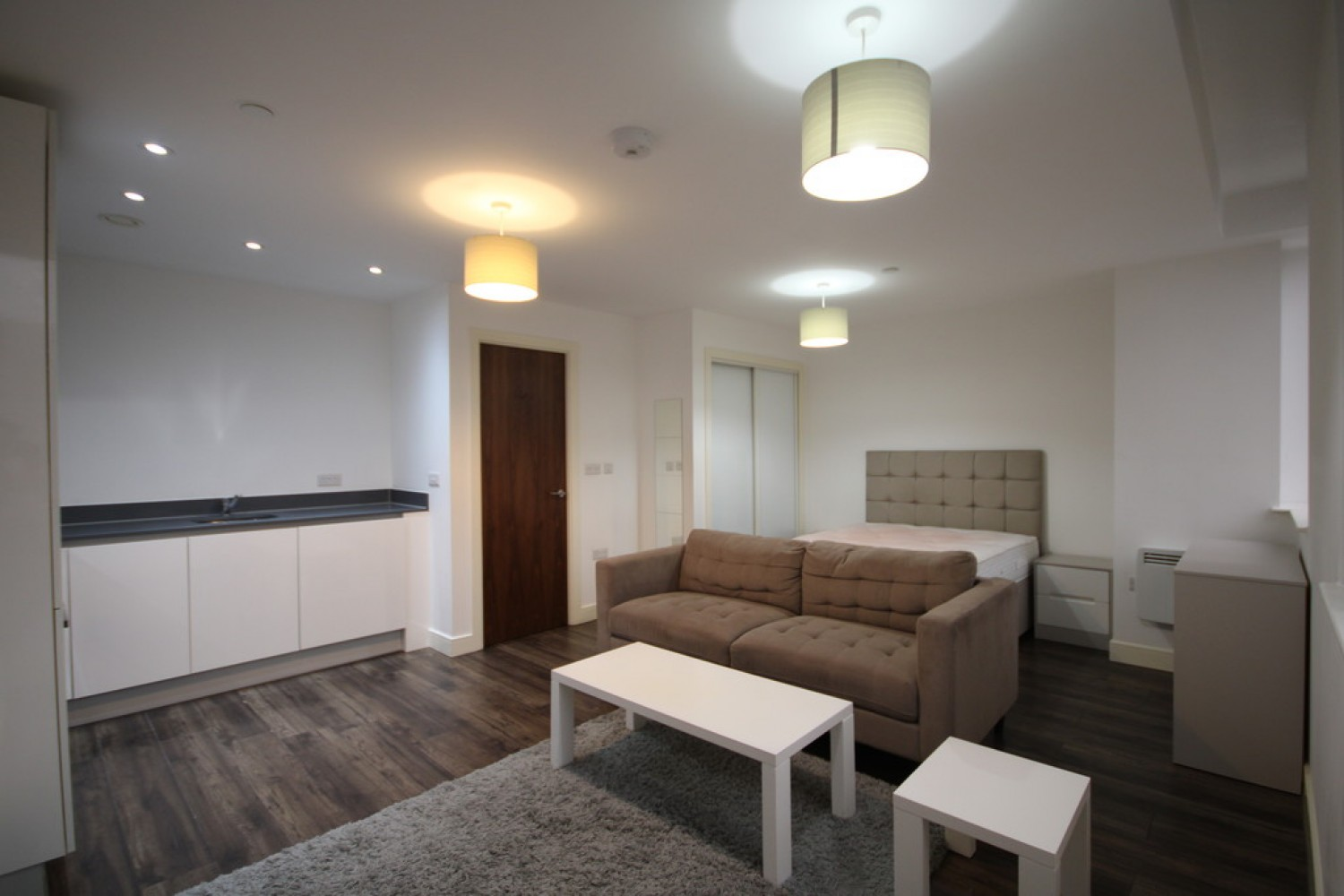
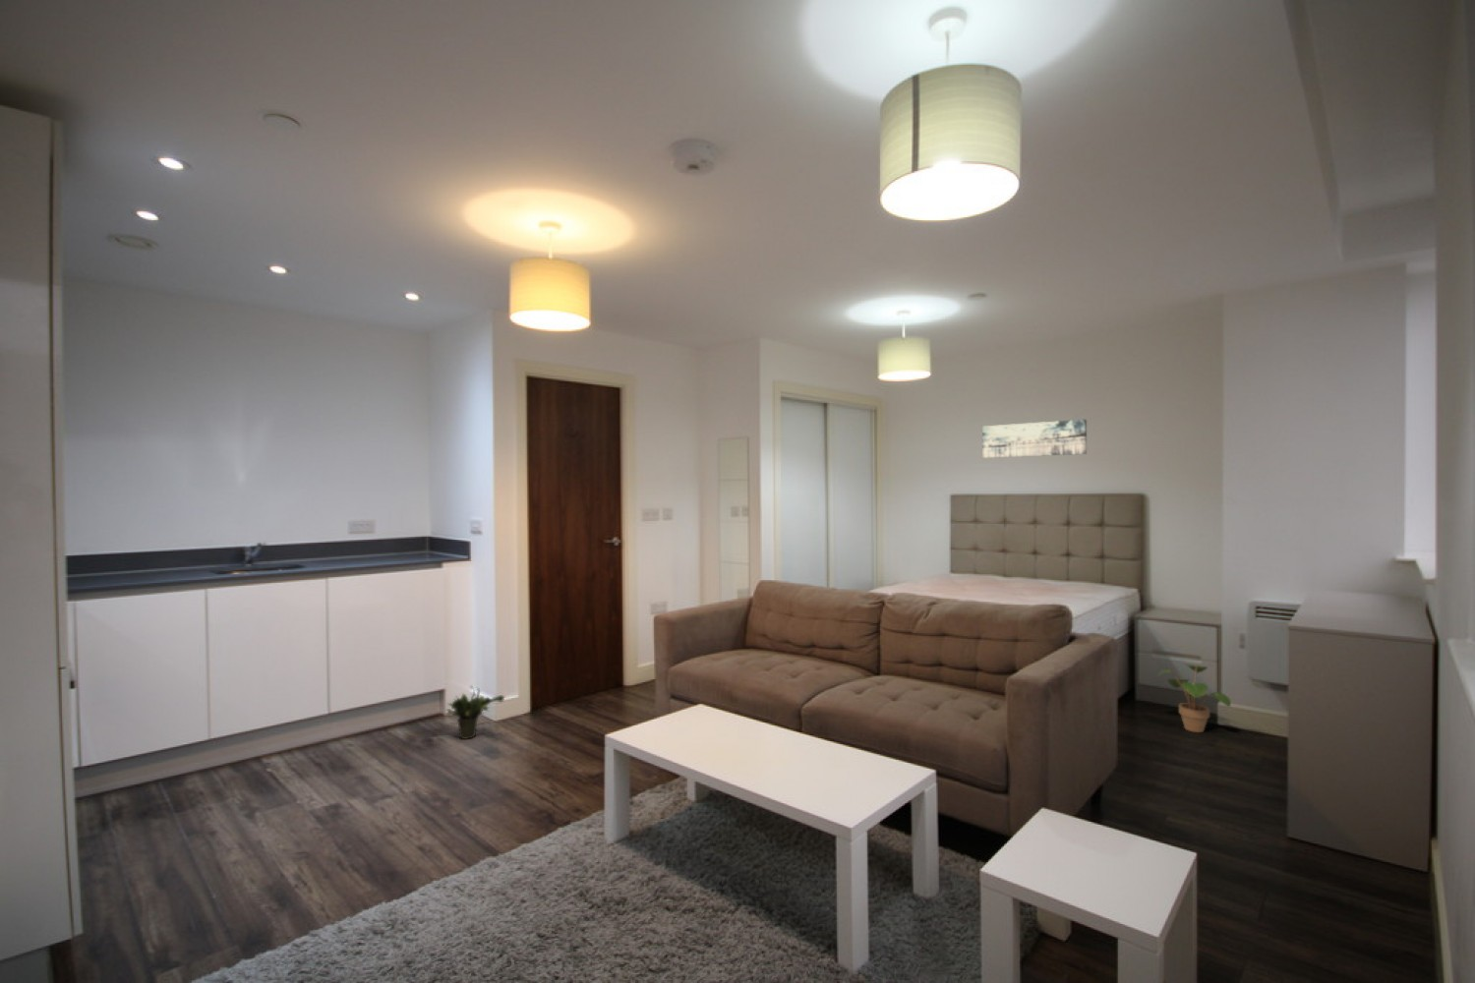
+ potted plant (476, 709)
+ potted plant (1194, 699)
+ wall art (1032, 440)
